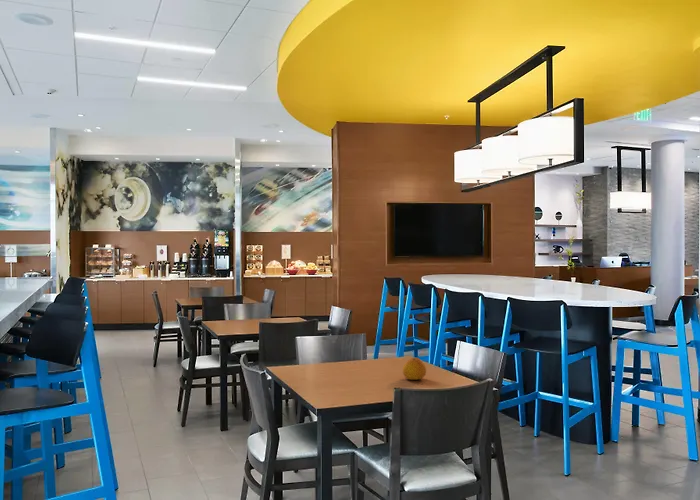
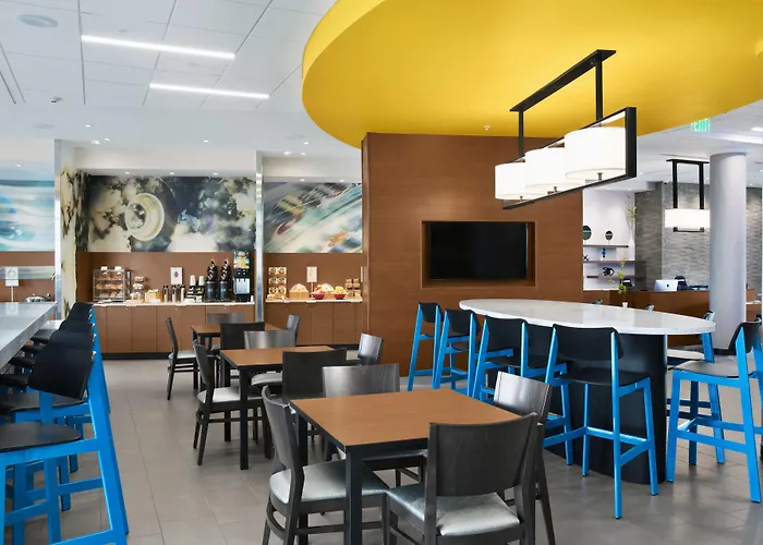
- fruit (414, 368)
